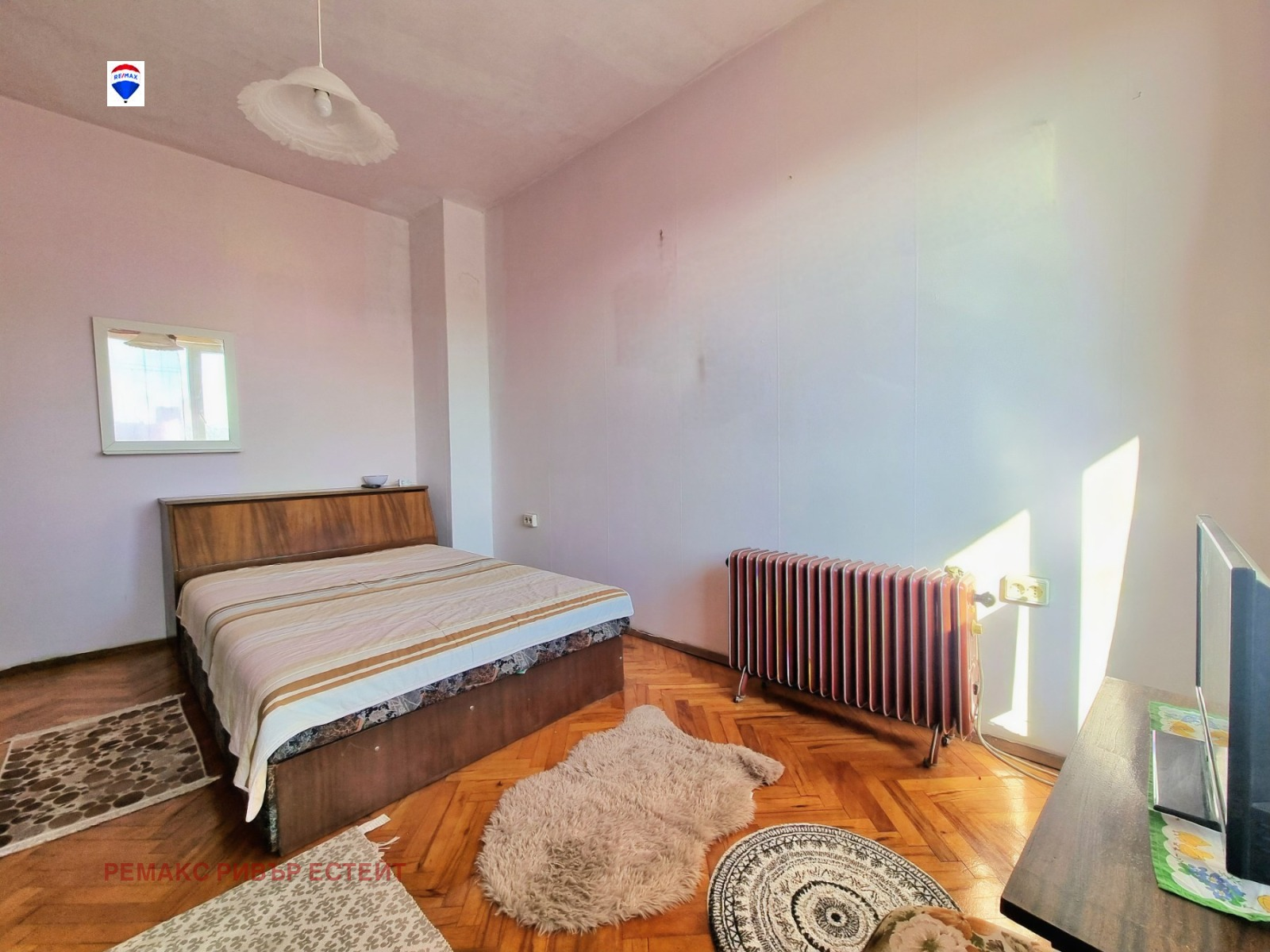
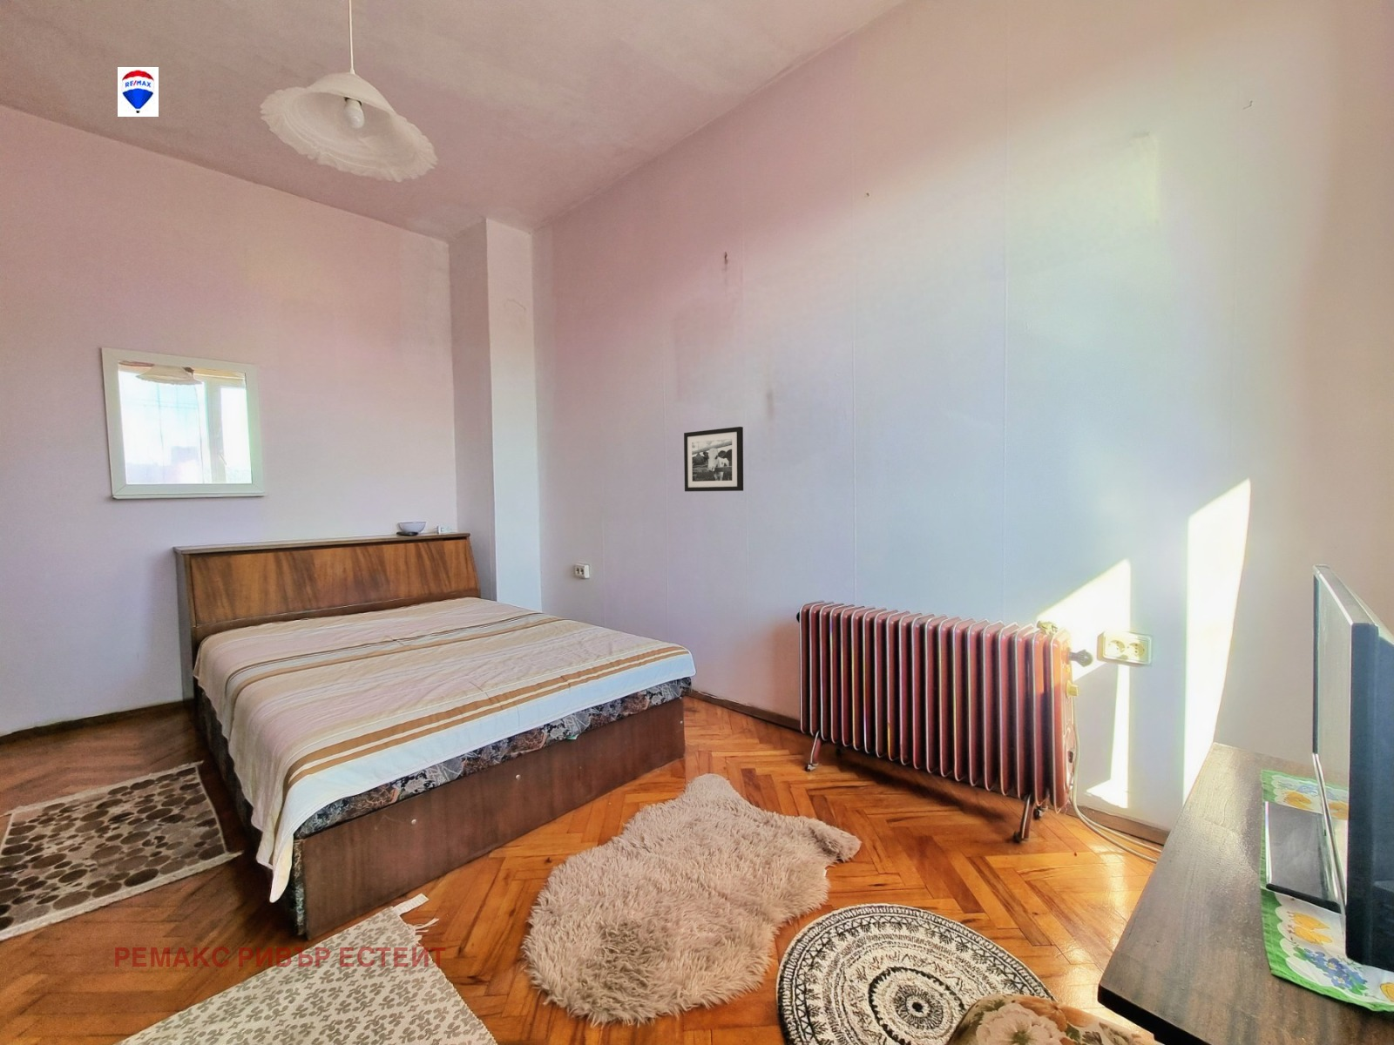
+ picture frame (711, 461)
